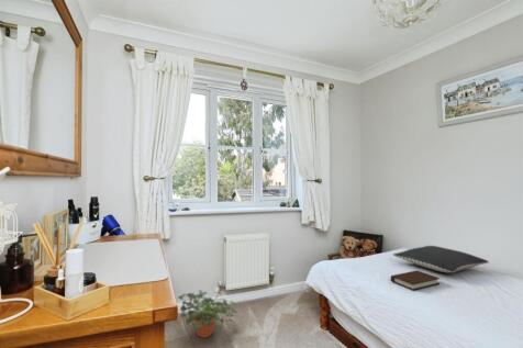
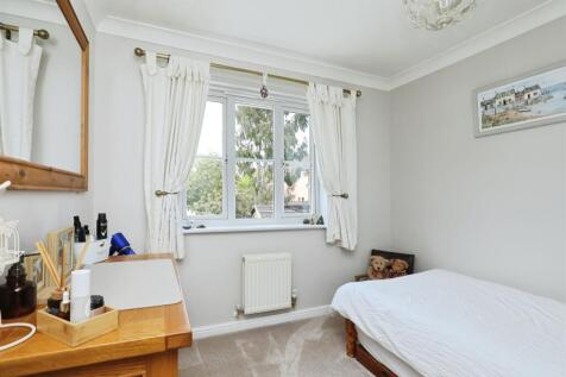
- potted plant (209, 314)
- book (414, 279)
- pillow (438, 258)
